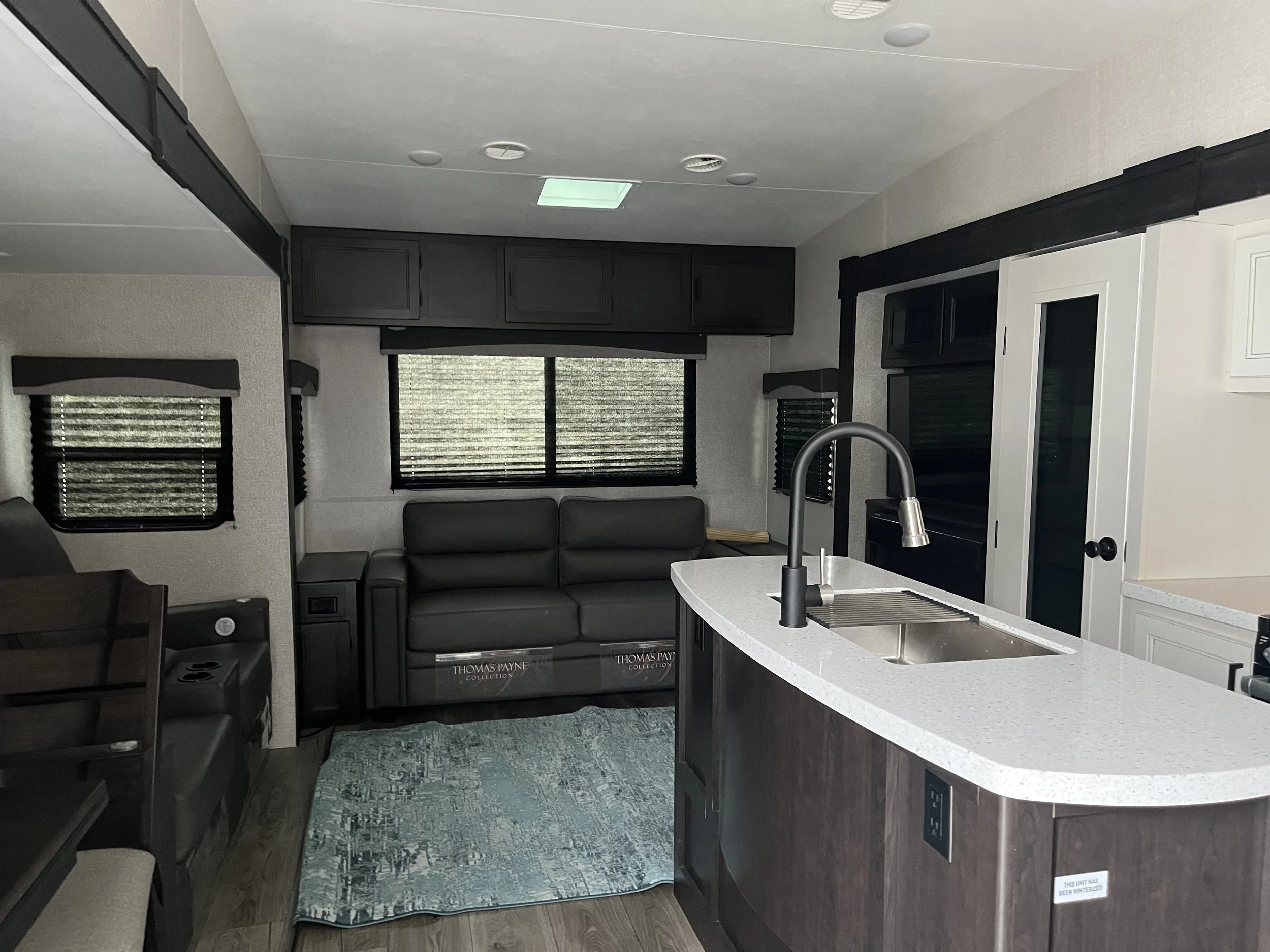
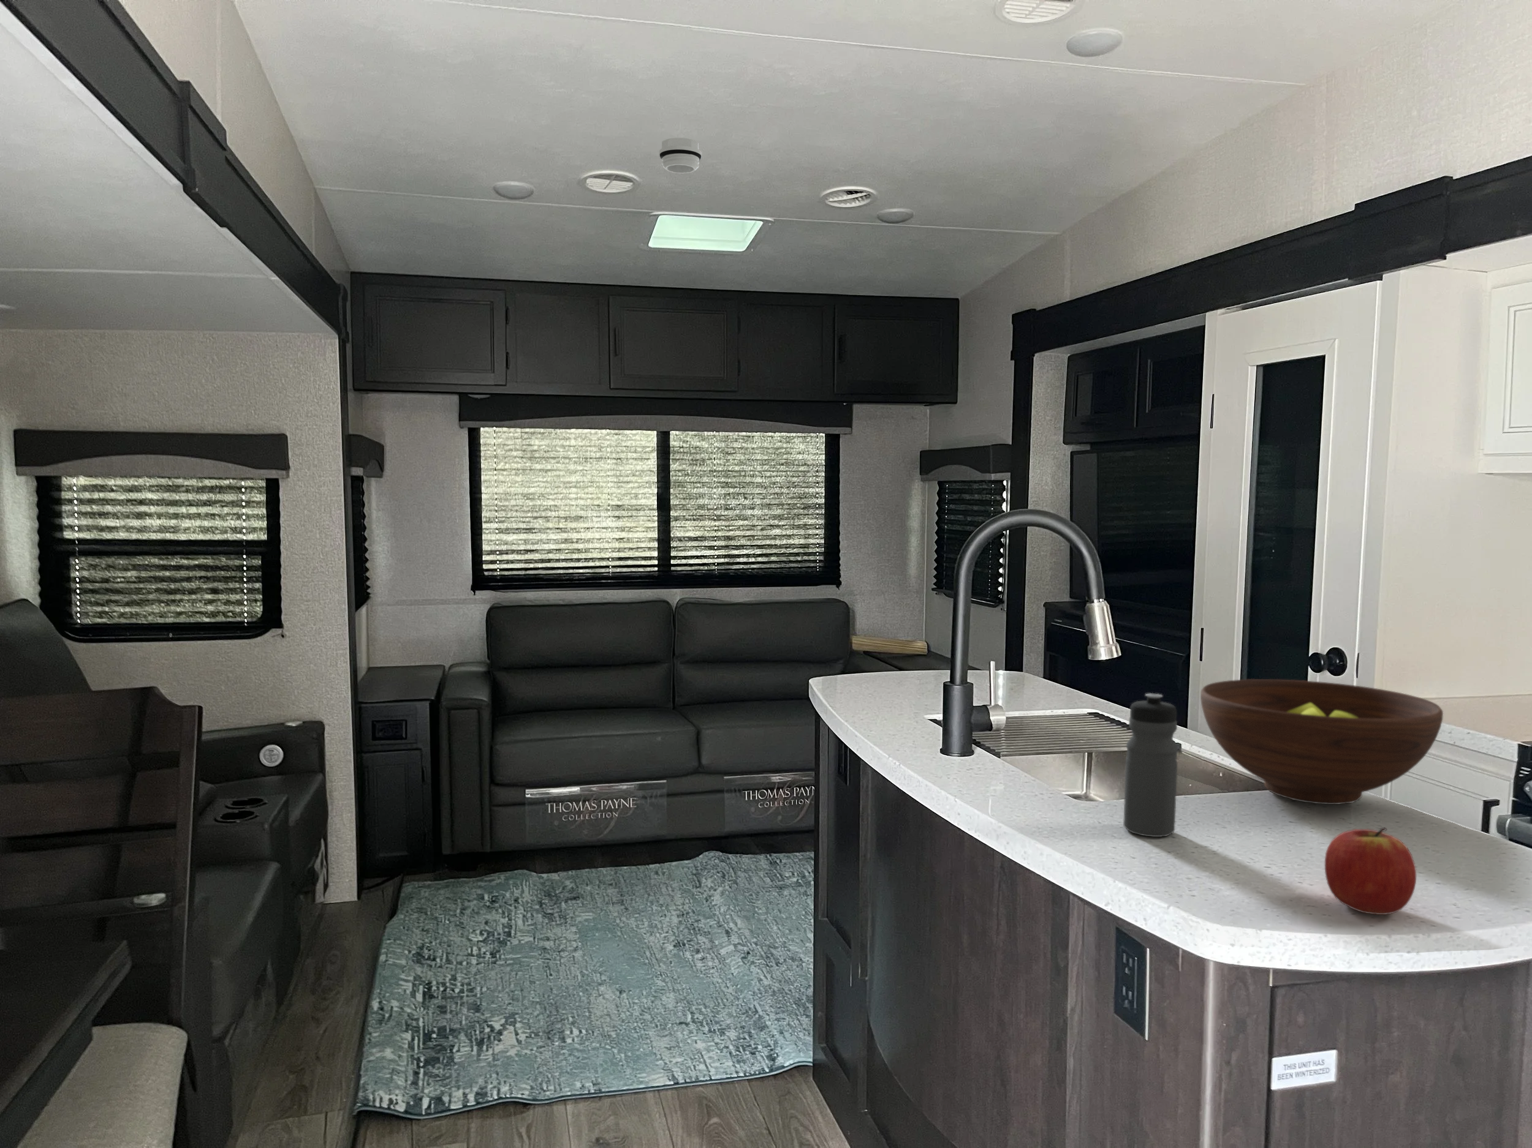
+ apple (1369, 866)
+ fruit bowl (1314, 746)
+ smoke detector (680, 156)
+ water bottle (1151, 762)
